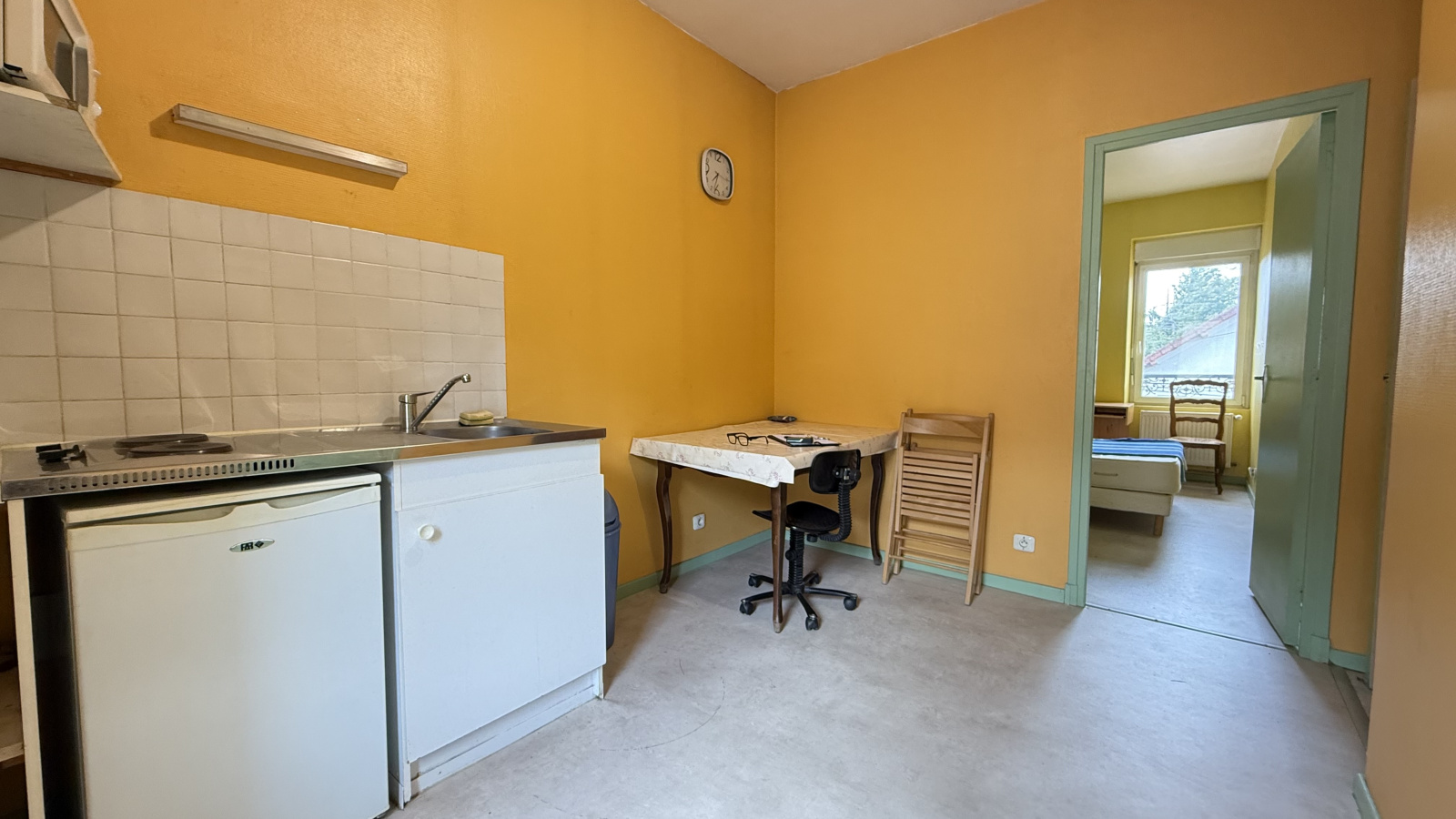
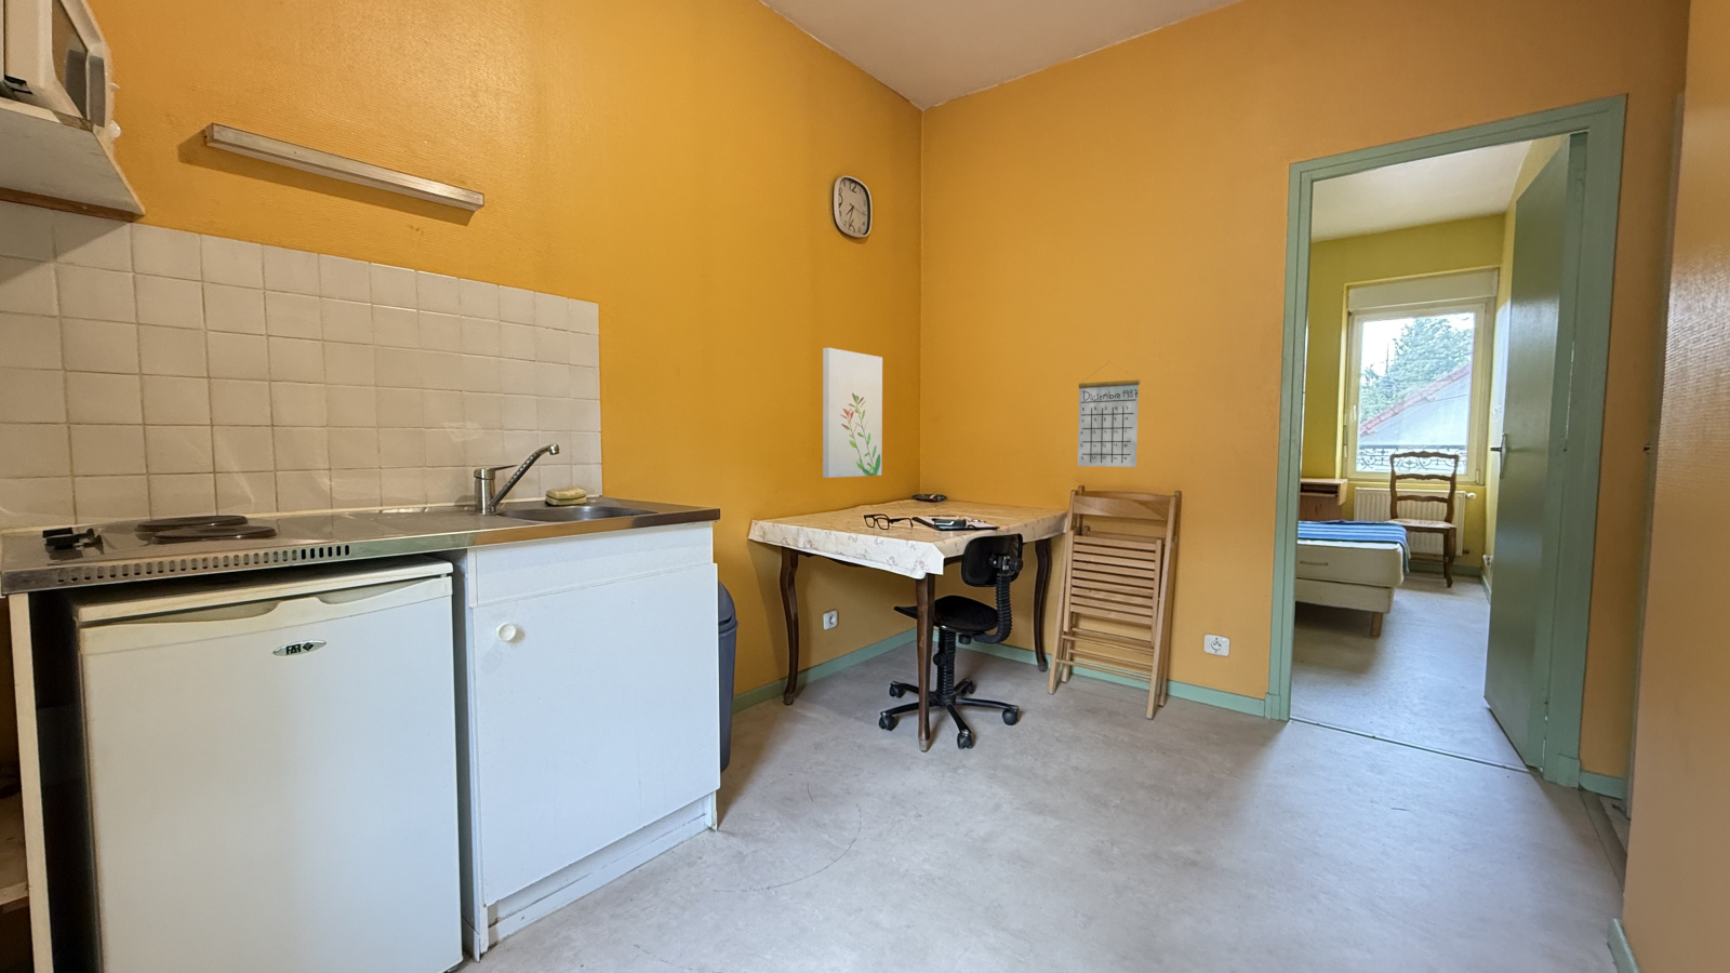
+ wall art (853, 415)
+ calendar (1107, 413)
